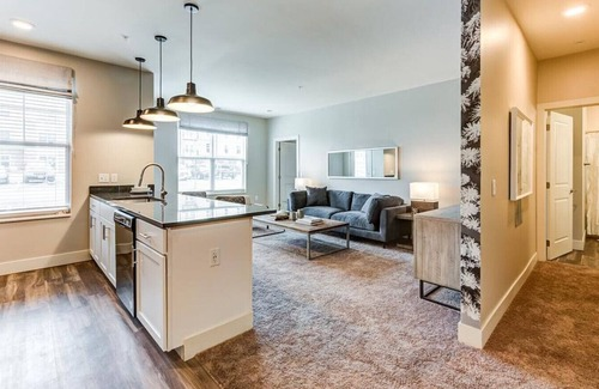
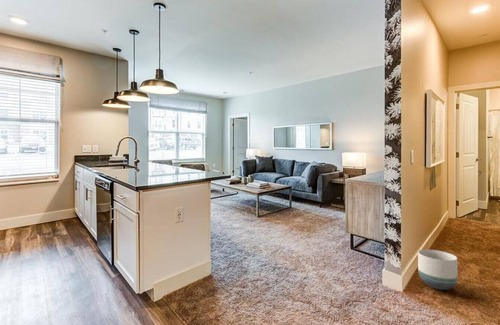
+ planter (437, 270)
